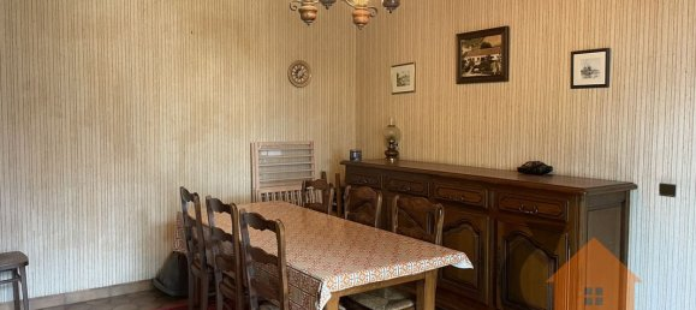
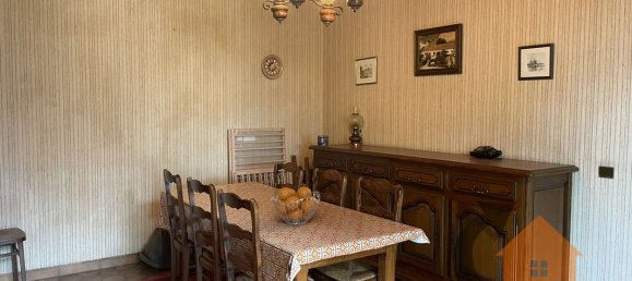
+ fruit basket (296, 204)
